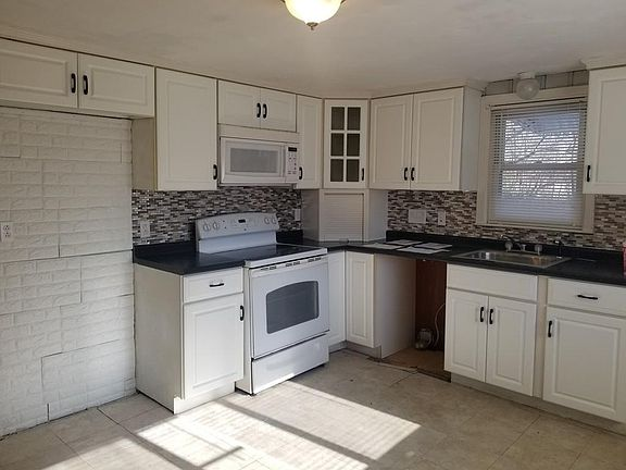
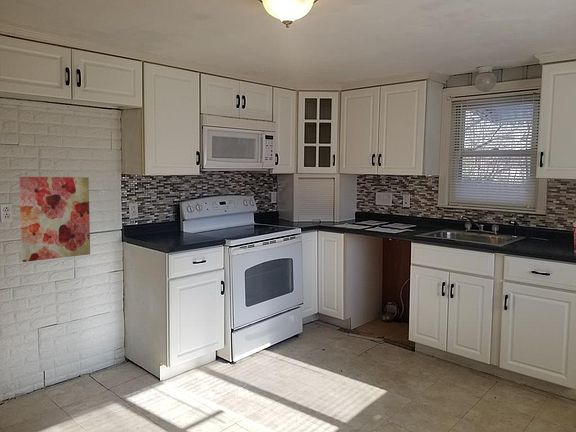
+ wall art (56, 217)
